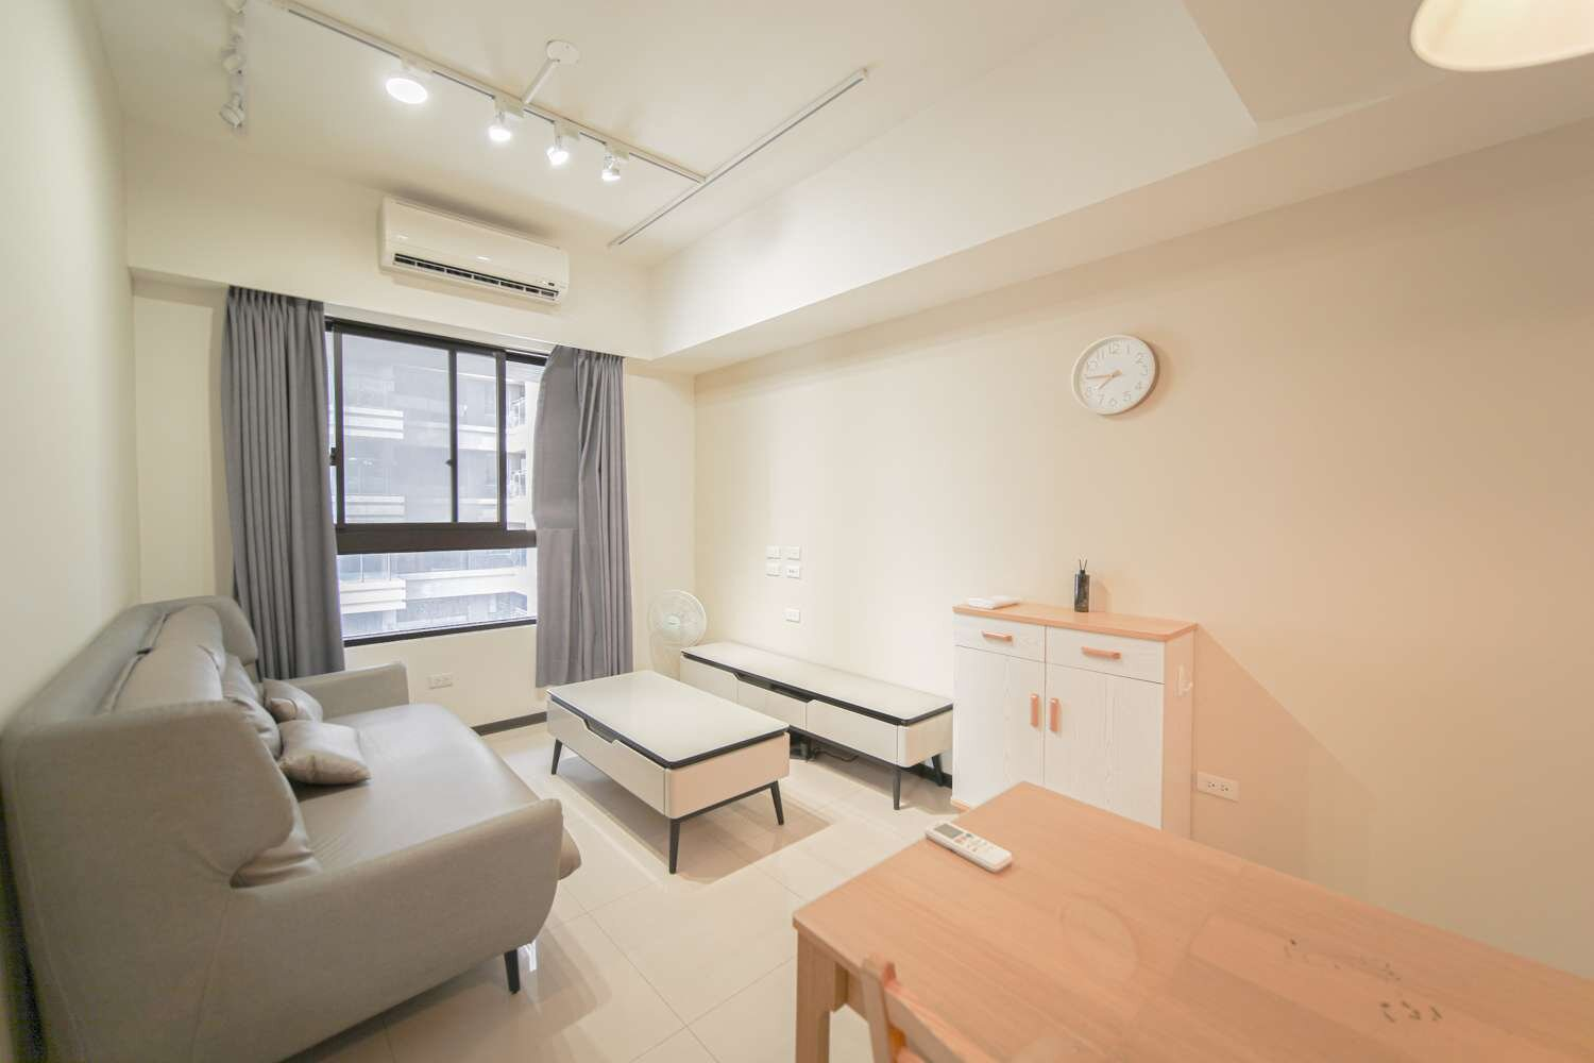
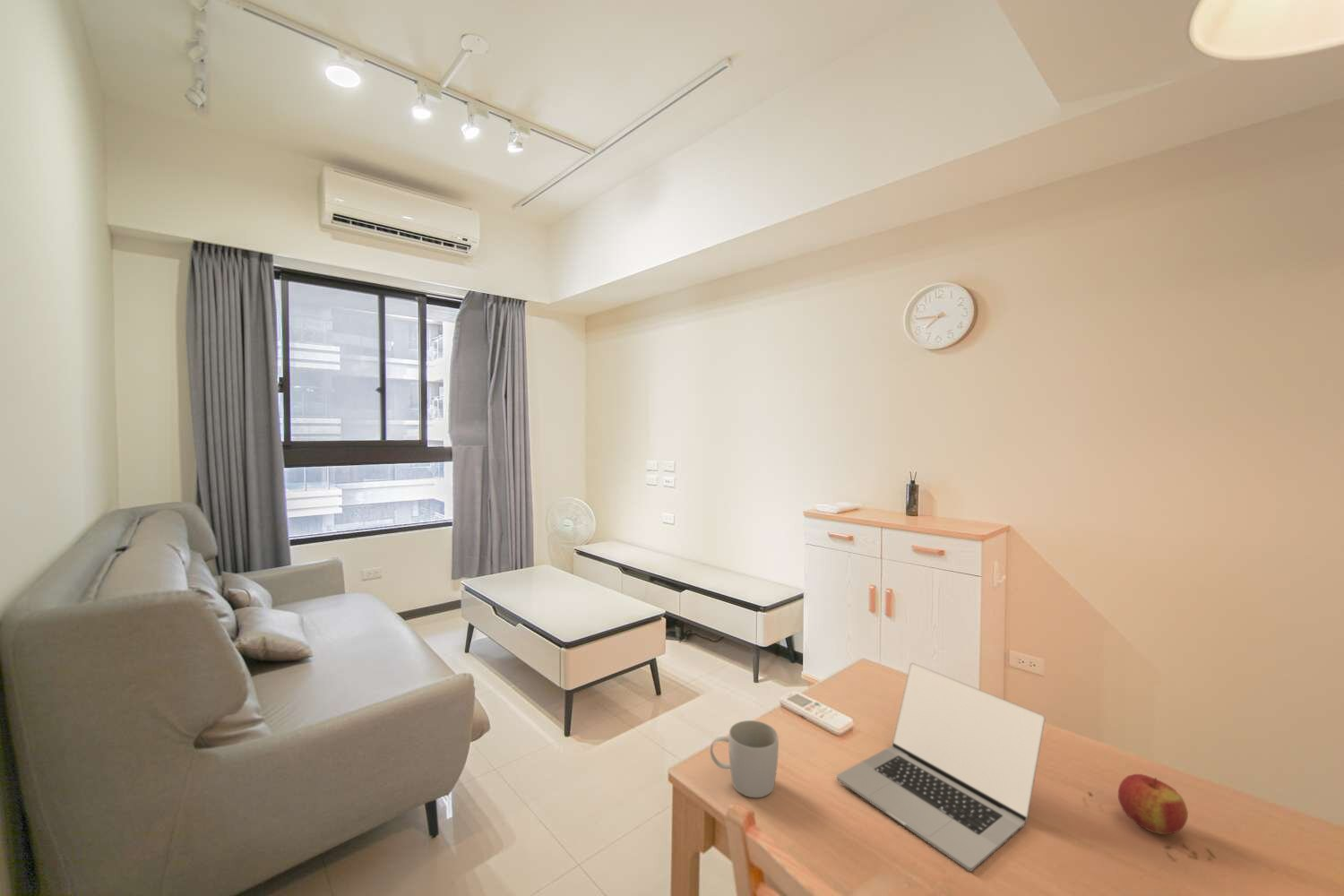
+ laptop (935, 749)
+ mug (743, 757)
+ apple (1151, 803)
